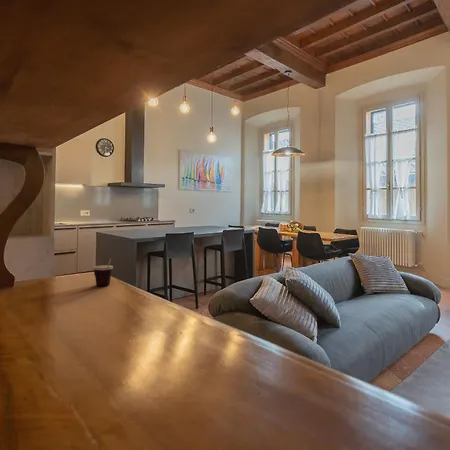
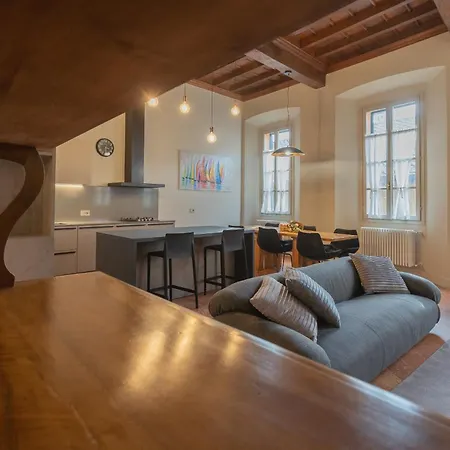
- cup (107, 269)
